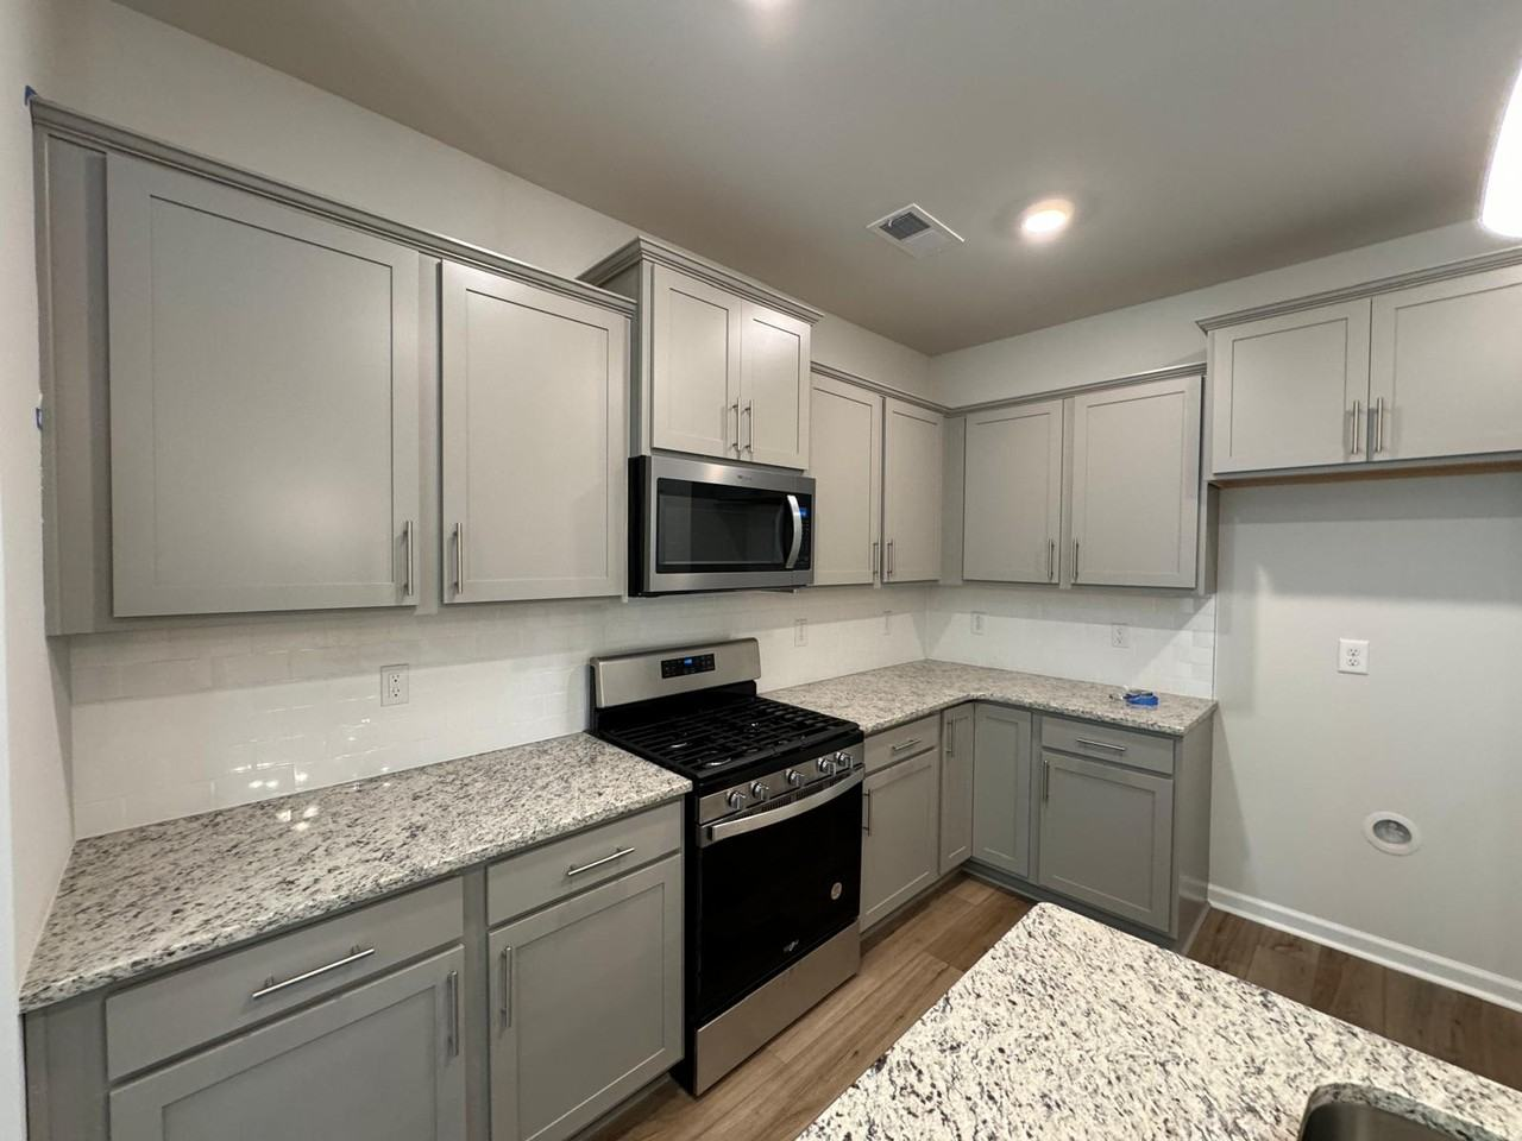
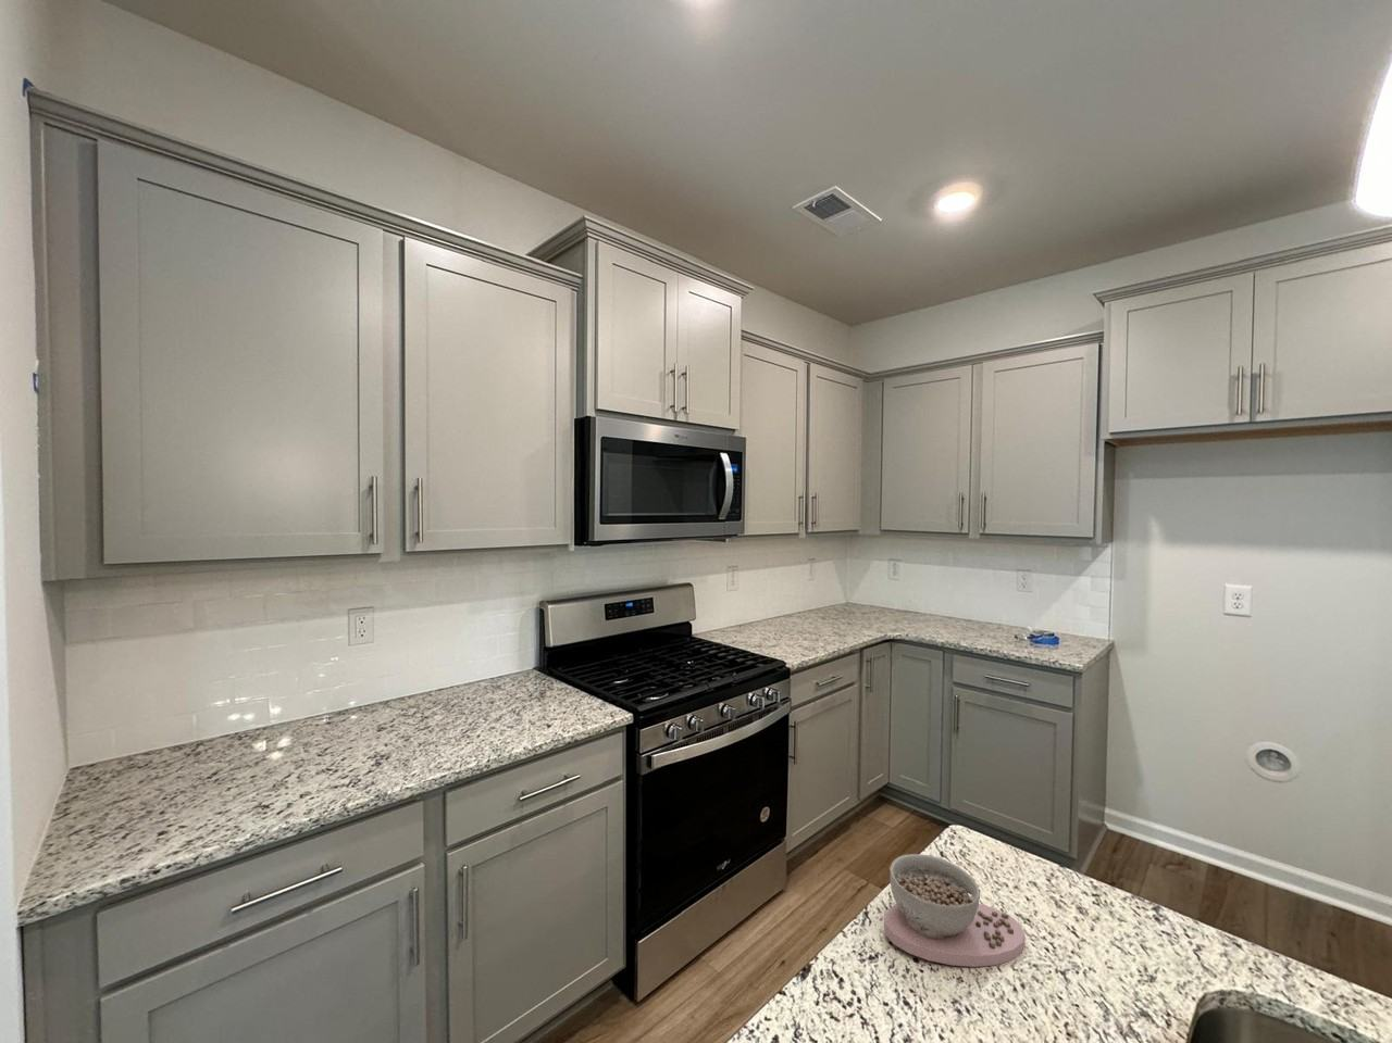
+ bowl (950, 905)
